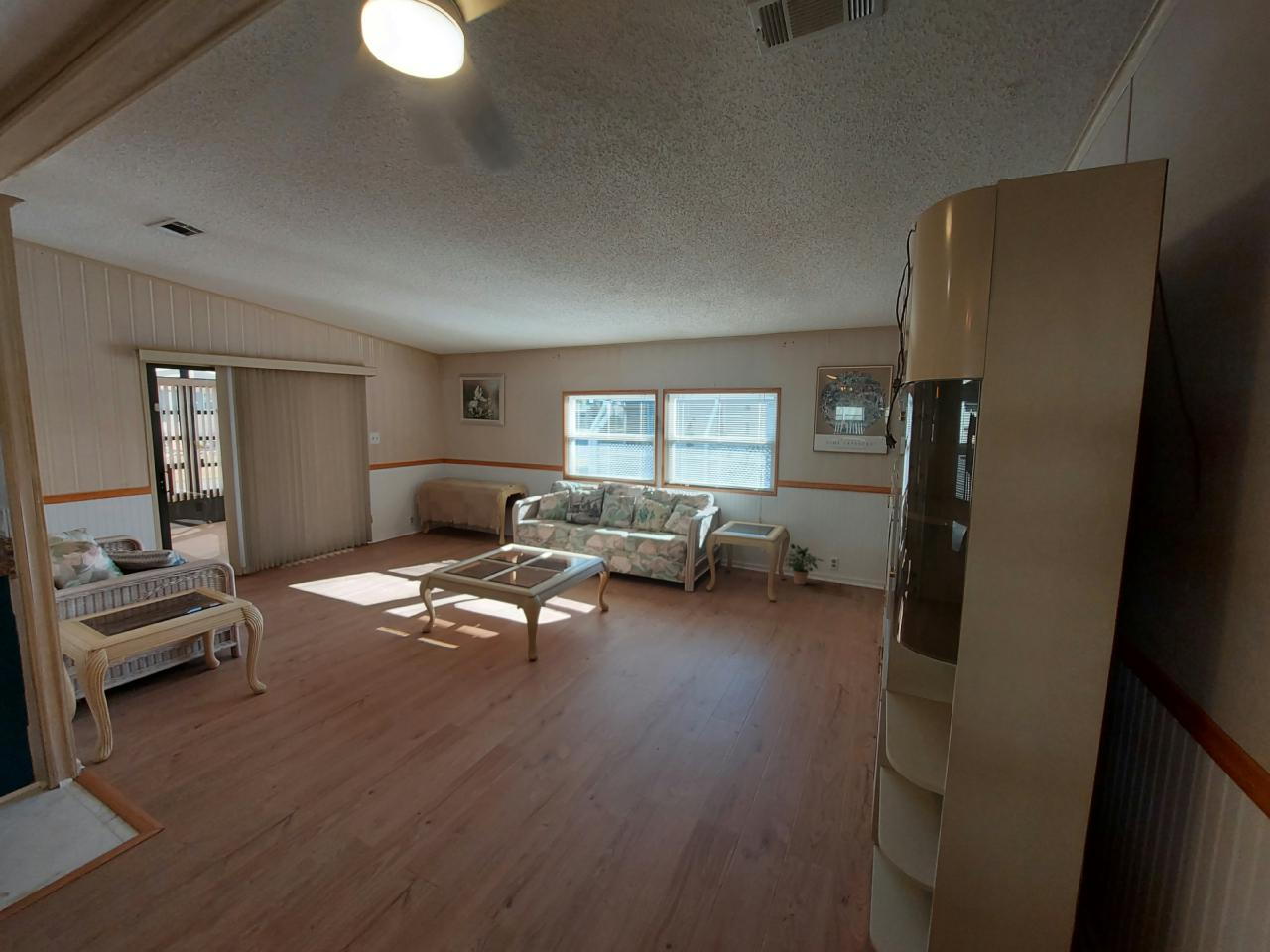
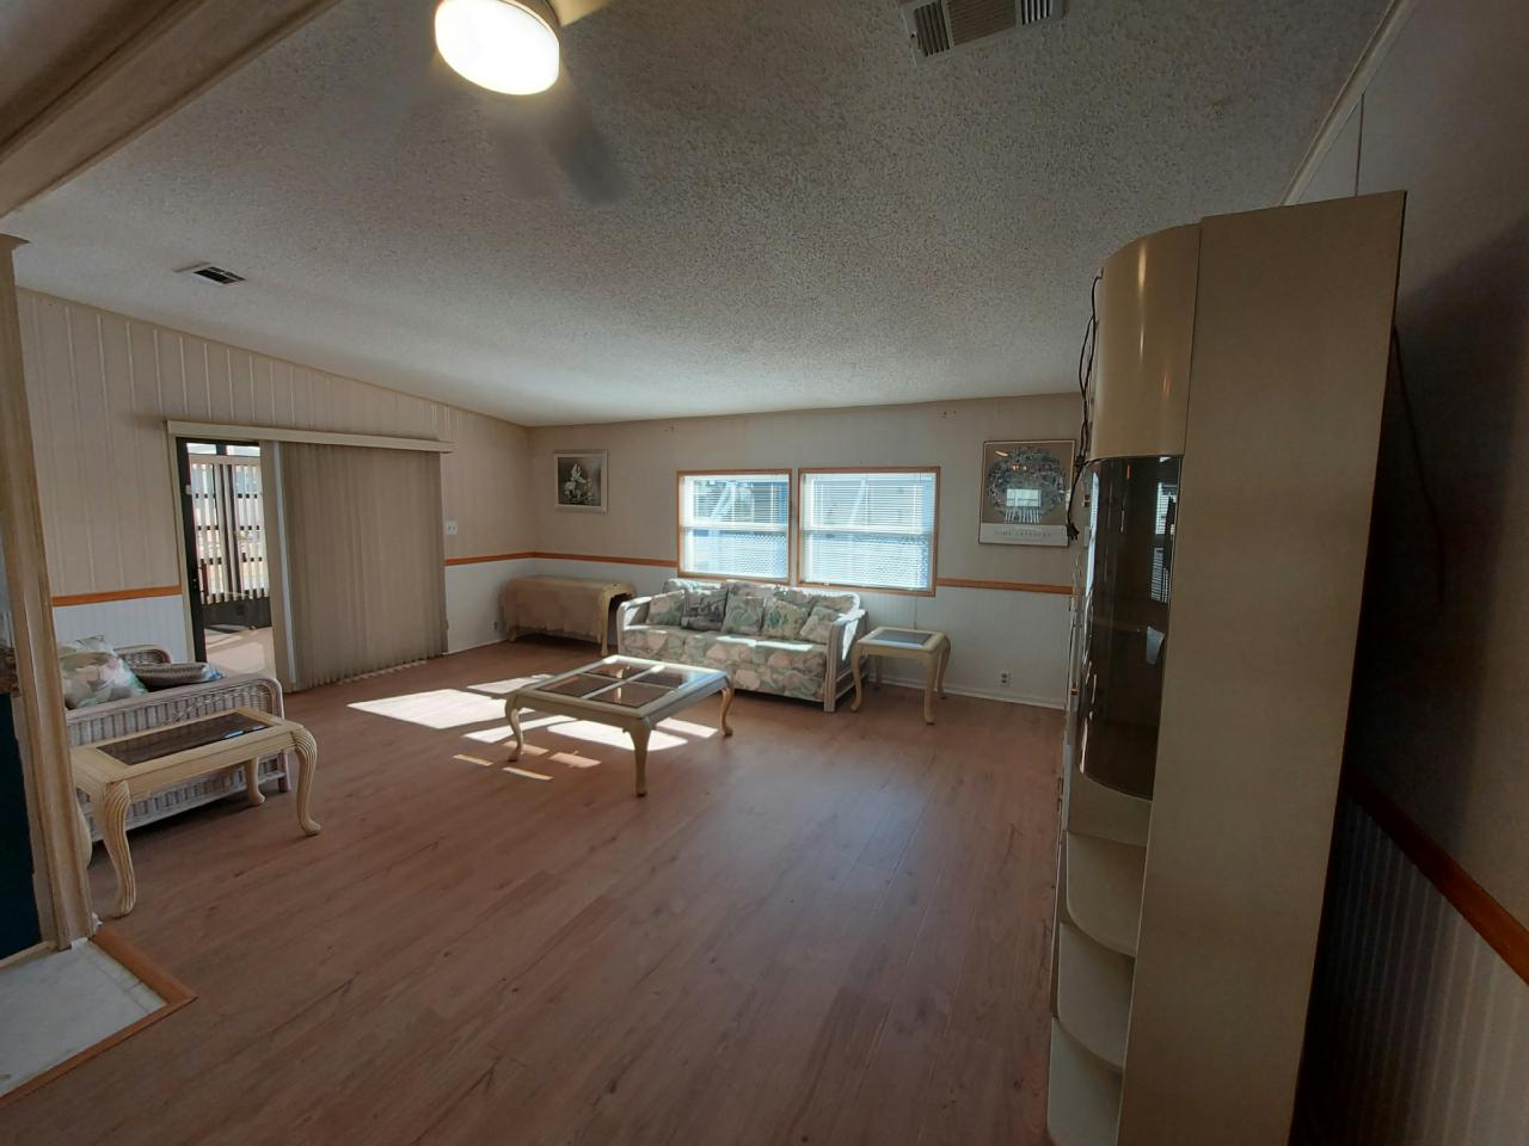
- potted plant (804, 563)
